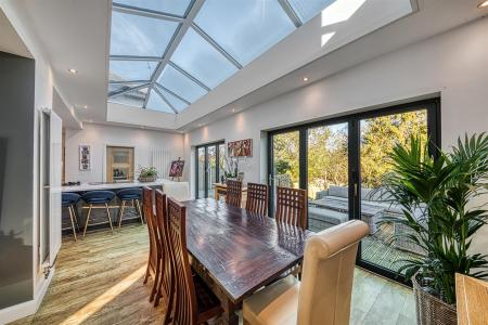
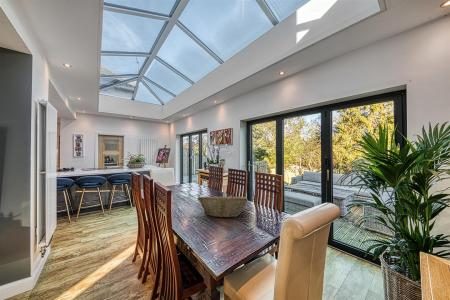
+ fruit basket (222, 203)
